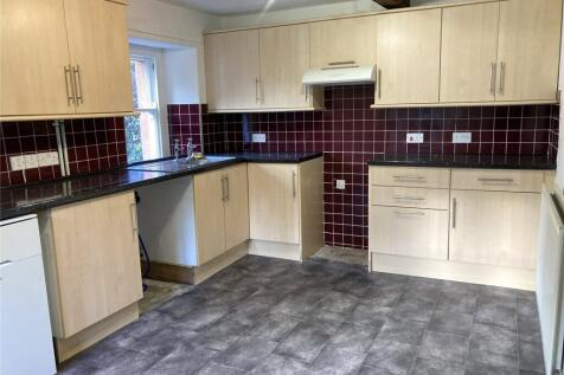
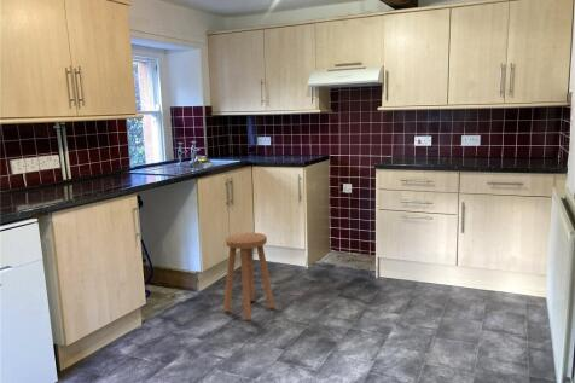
+ stool (248, 273)
